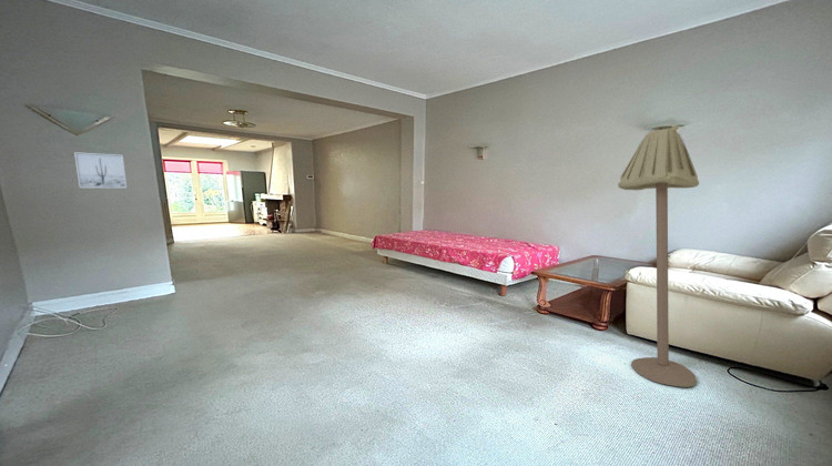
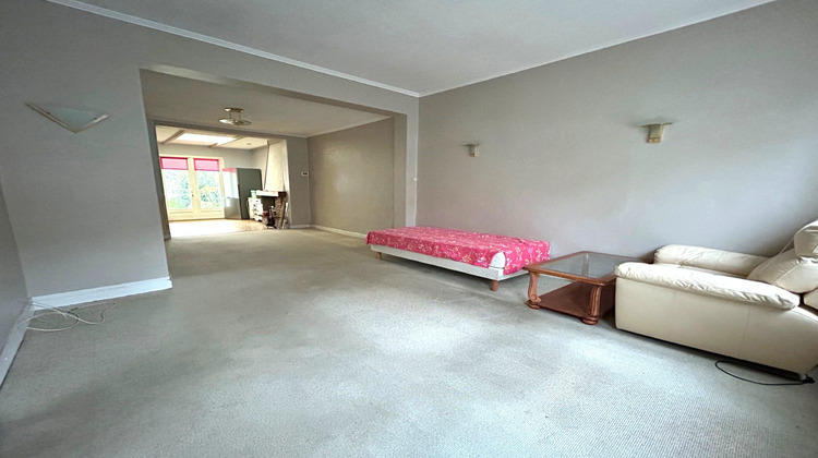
- floor lamp (658, 253)
- wall art (101, 171)
